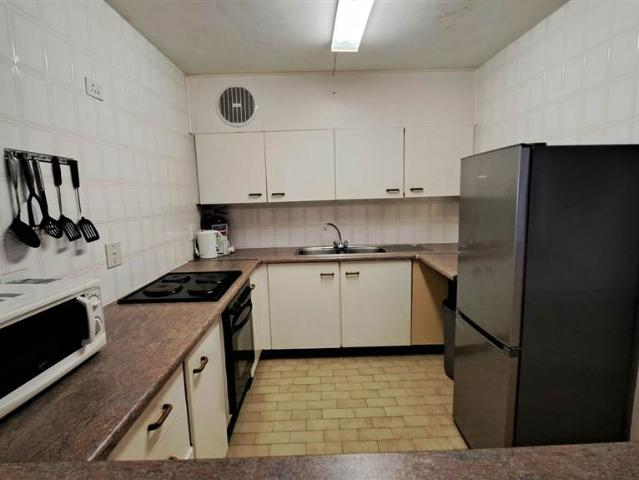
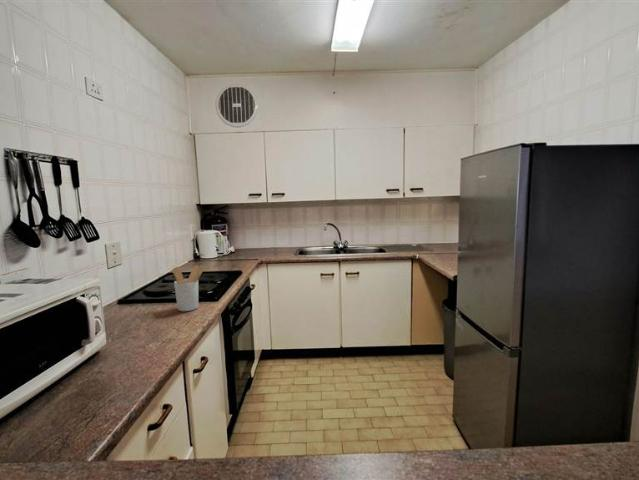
+ utensil holder (191, 286)
